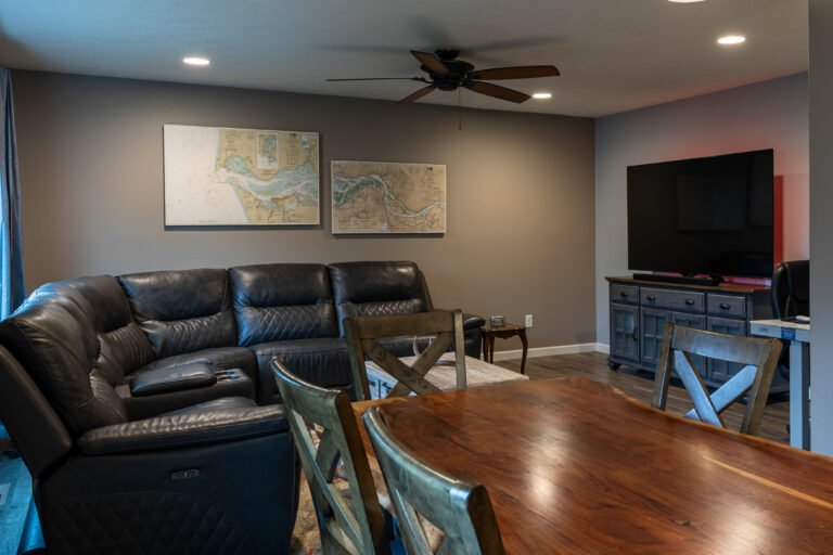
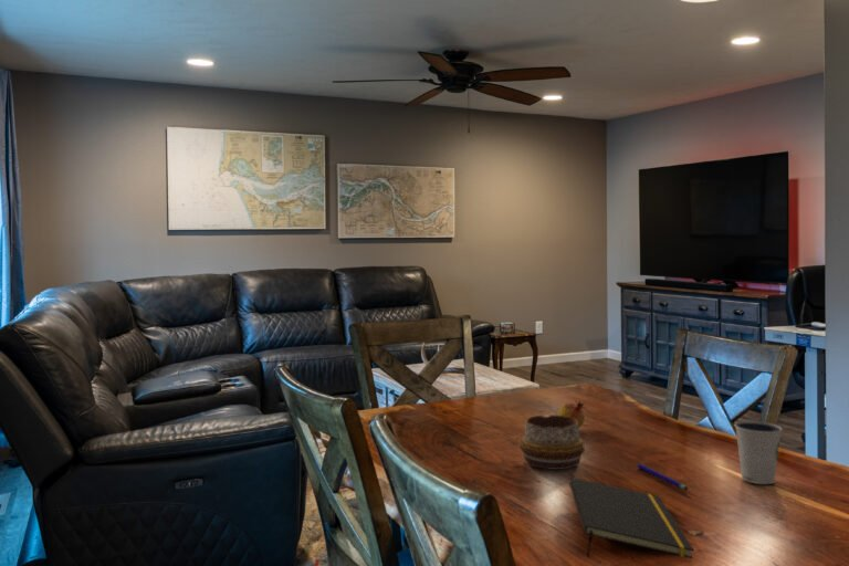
+ pen (661, 476)
+ dixie cup (757, 453)
+ fruit (572, 413)
+ decorative bowl (552, 442)
+ notepad (625, 513)
